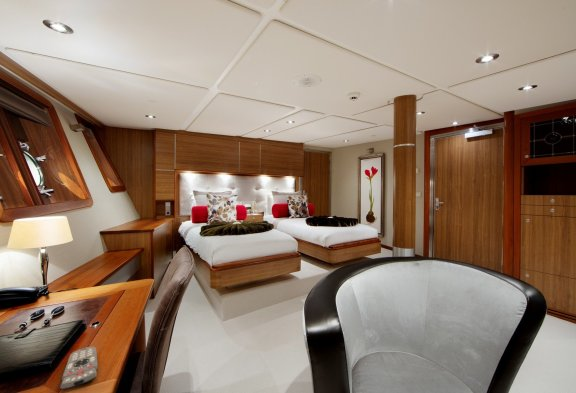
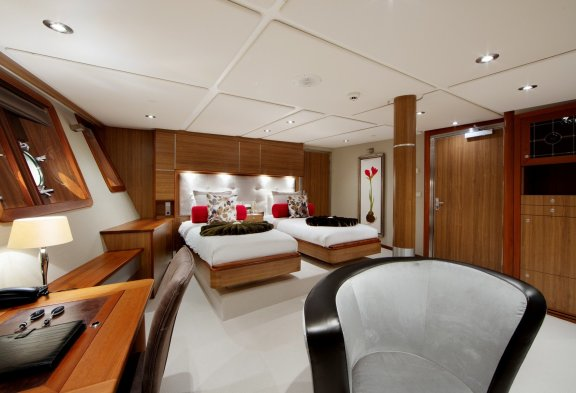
- remote control (81, 365)
